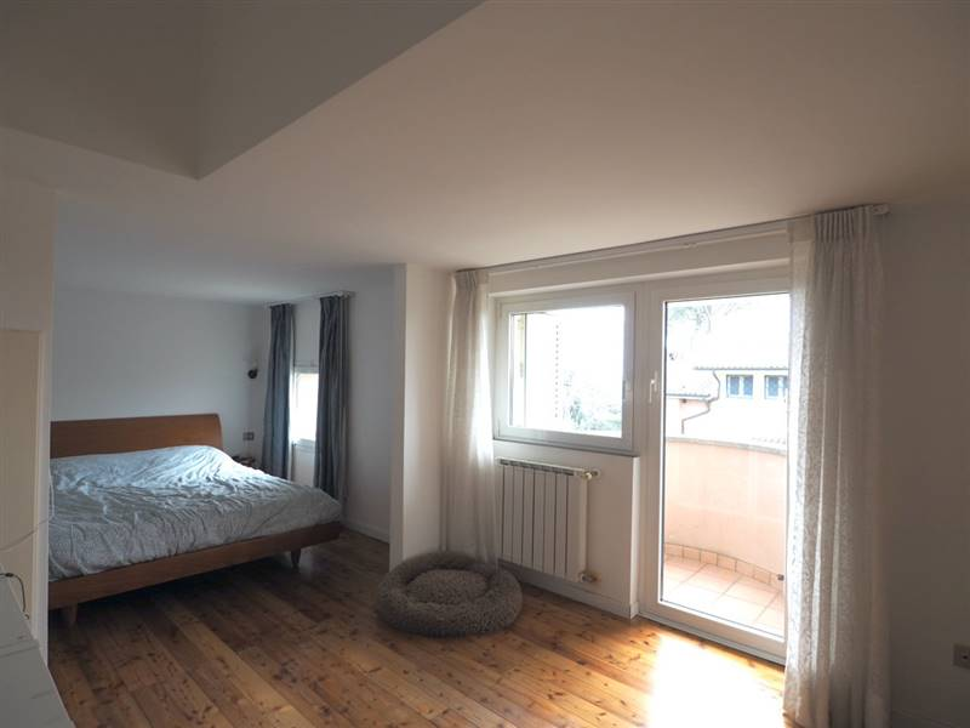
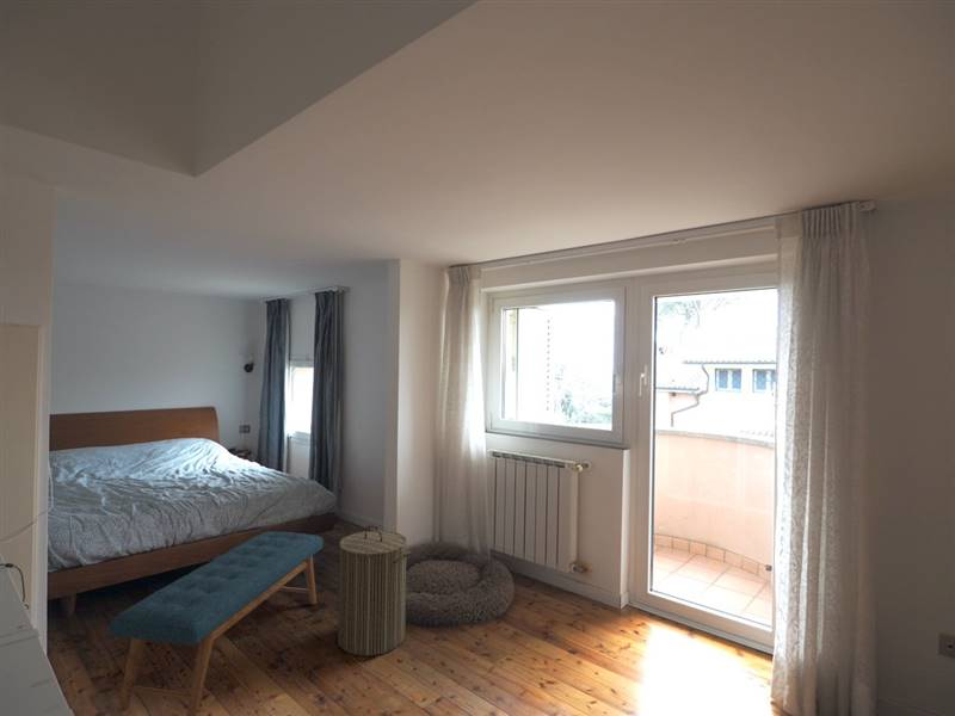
+ bench (236, 605)
+ laundry hamper (372, 581)
